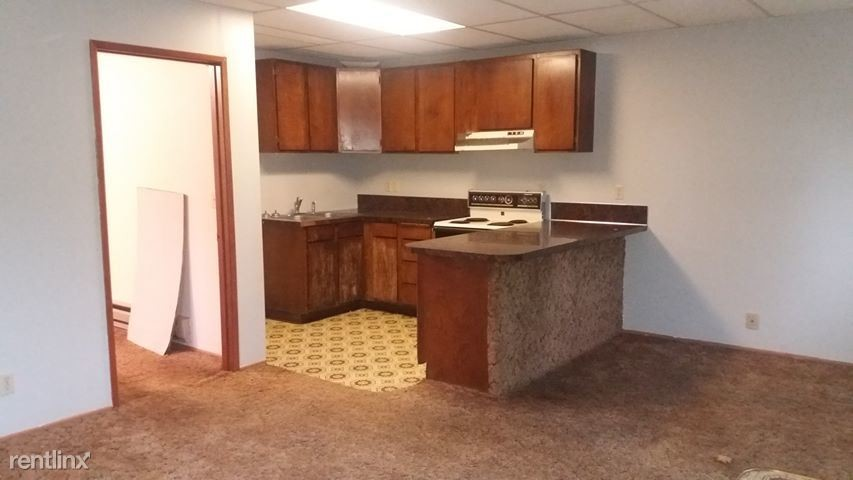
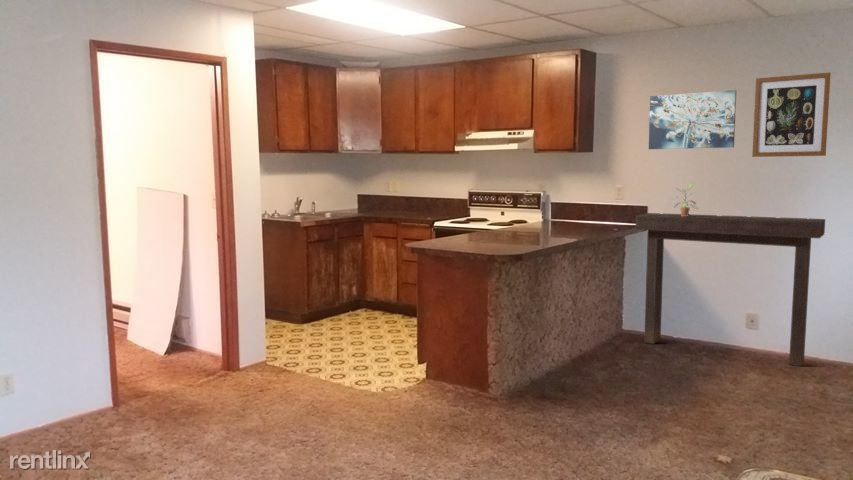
+ wall art (690, 121)
+ console table (723, 242)
+ potted plant (689, 200)
+ wall art (790, 116)
